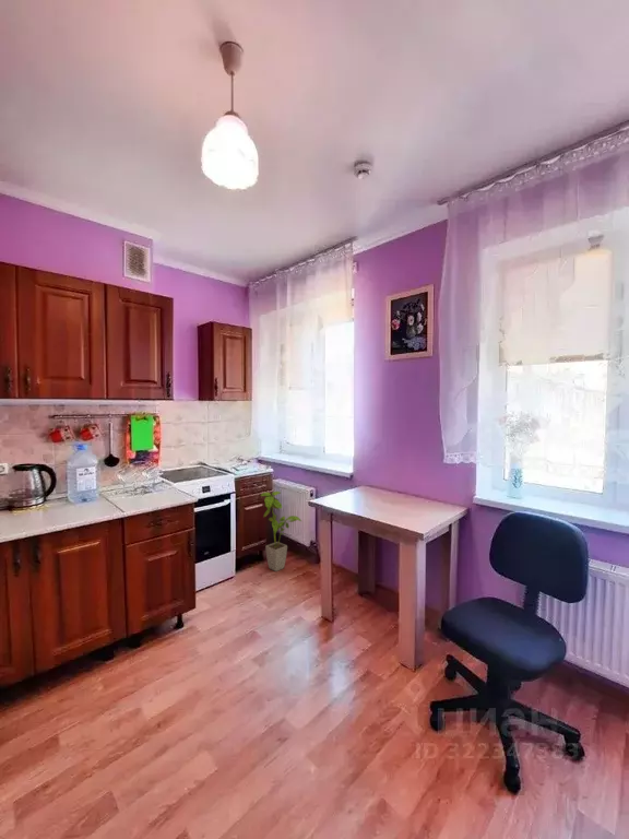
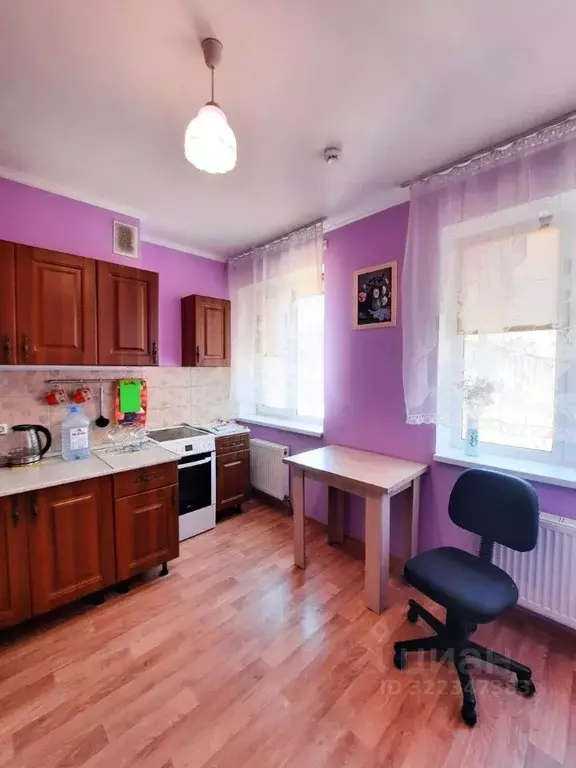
- house plant (276, 530)
